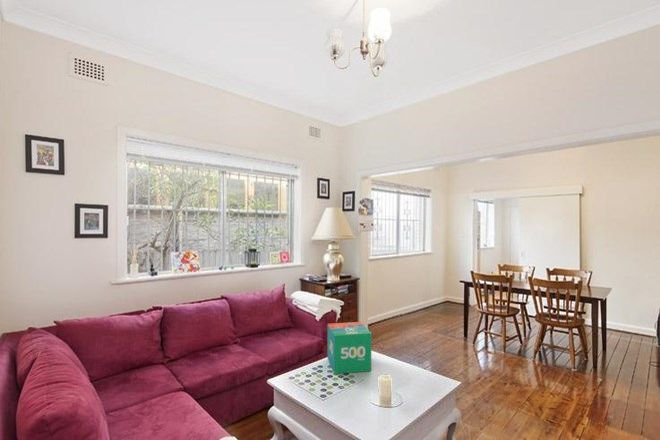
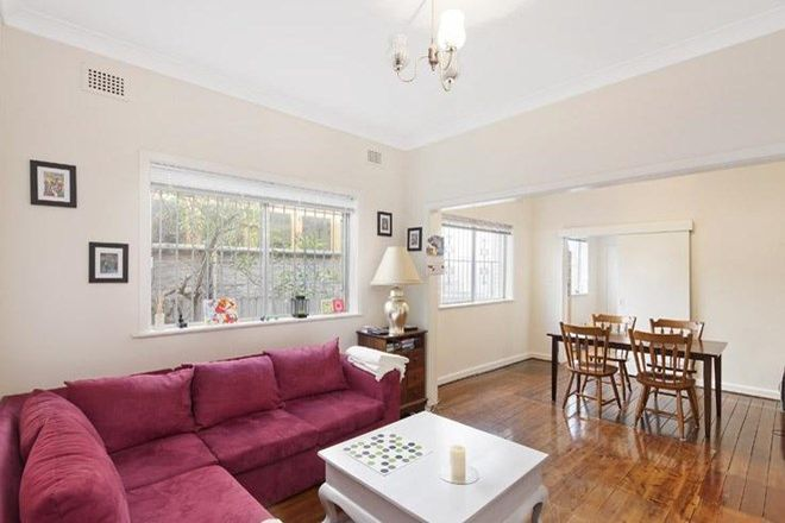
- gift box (348, 346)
